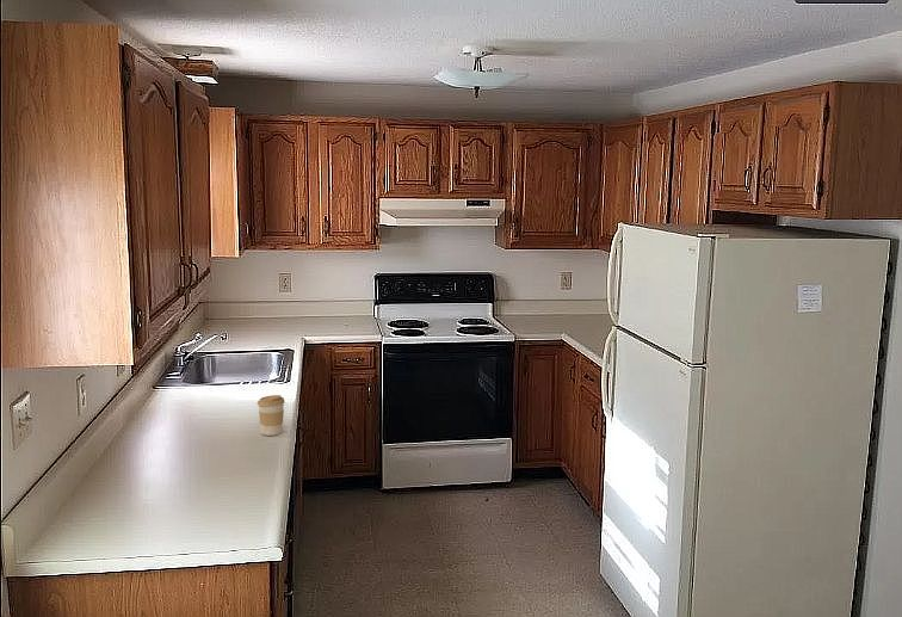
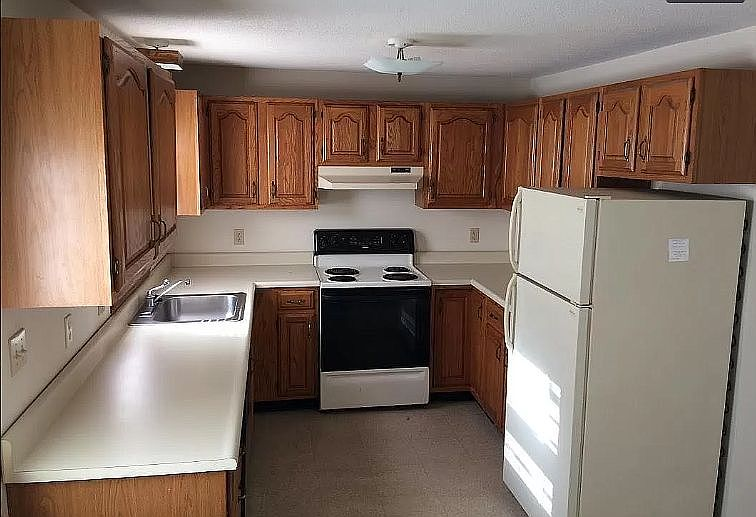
- coffee cup (271, 414)
